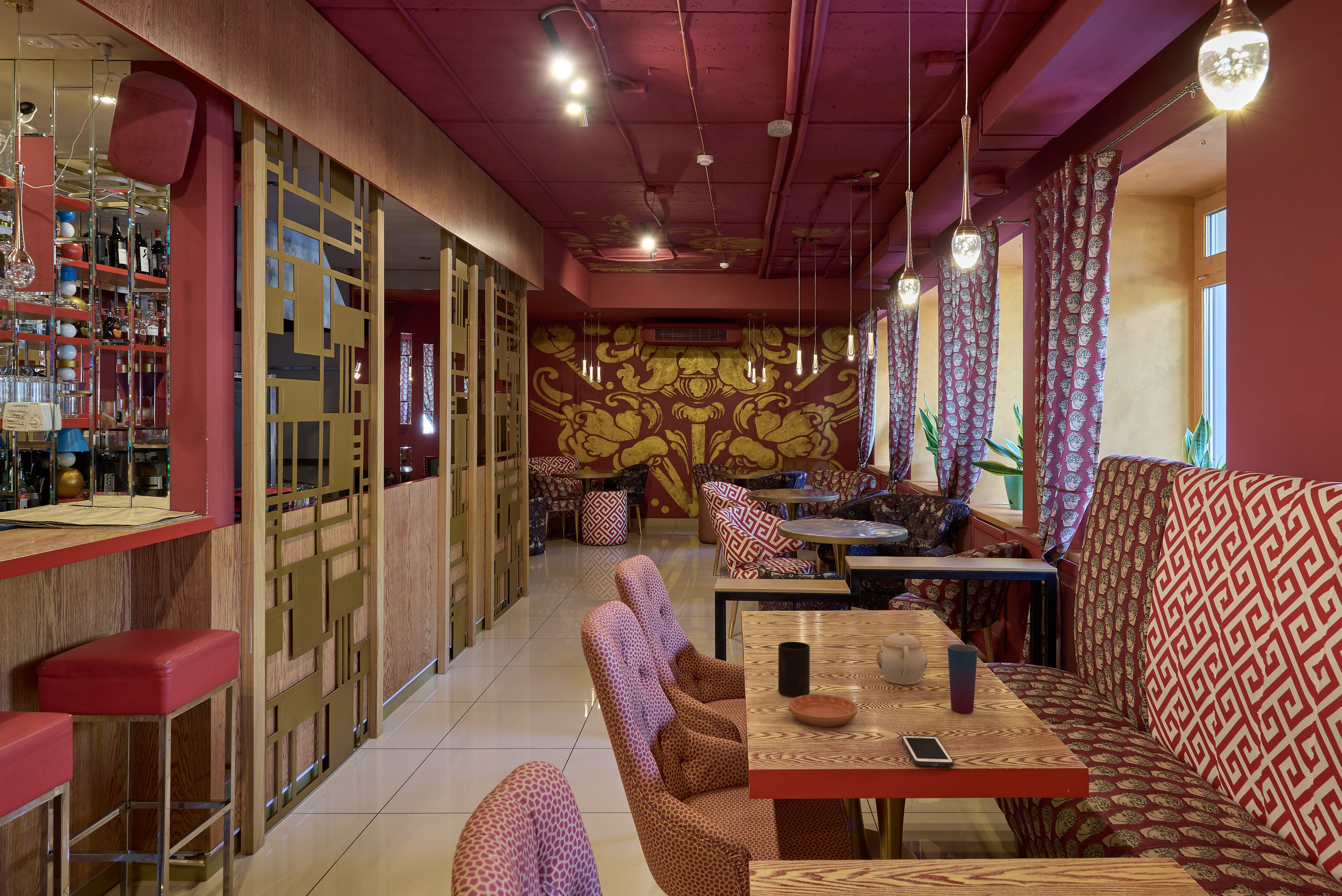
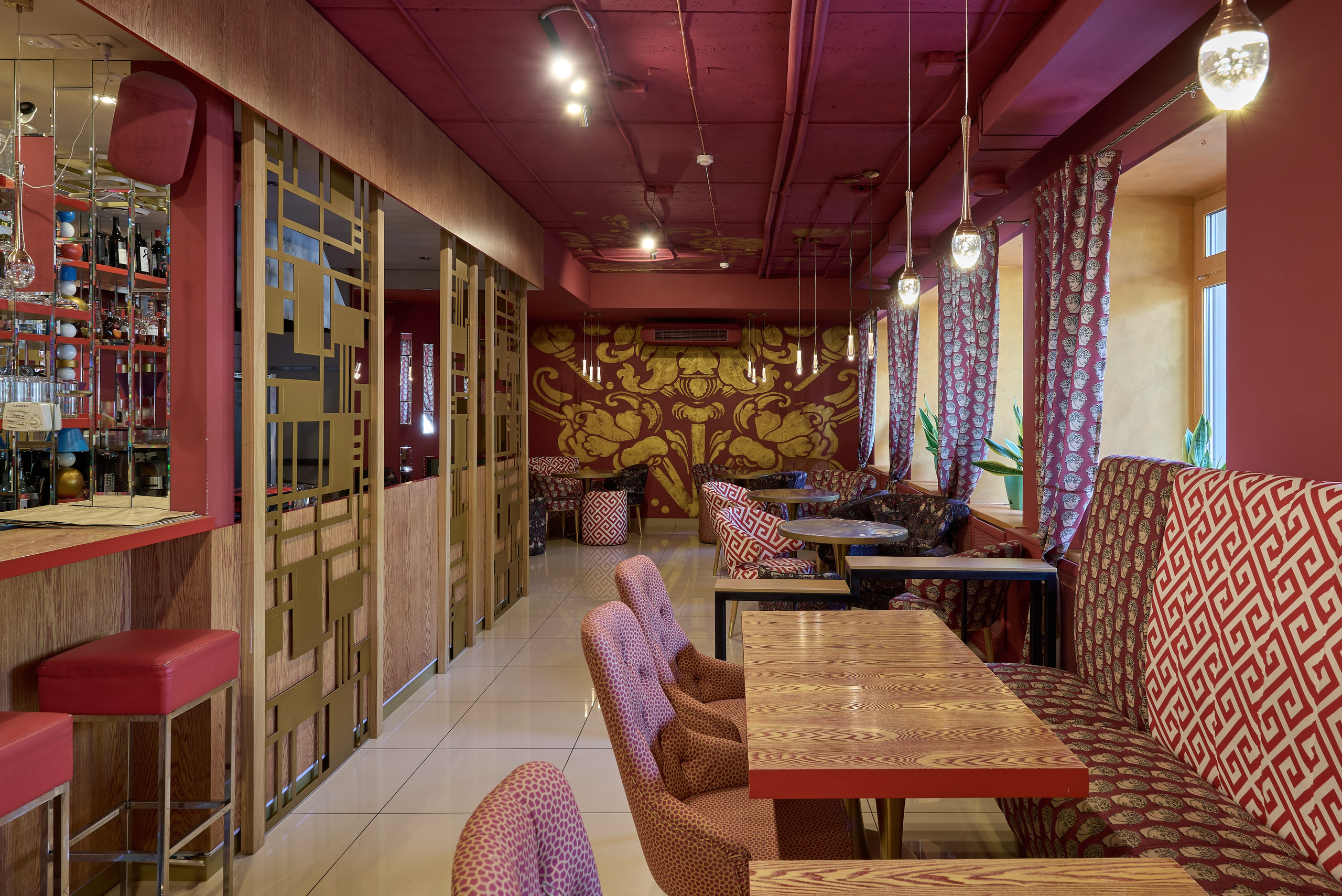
- smoke detector (780, 127)
- teapot (902, 655)
- cup (962, 678)
- cup (794, 668)
- saucer (822, 711)
- cell phone (926, 750)
